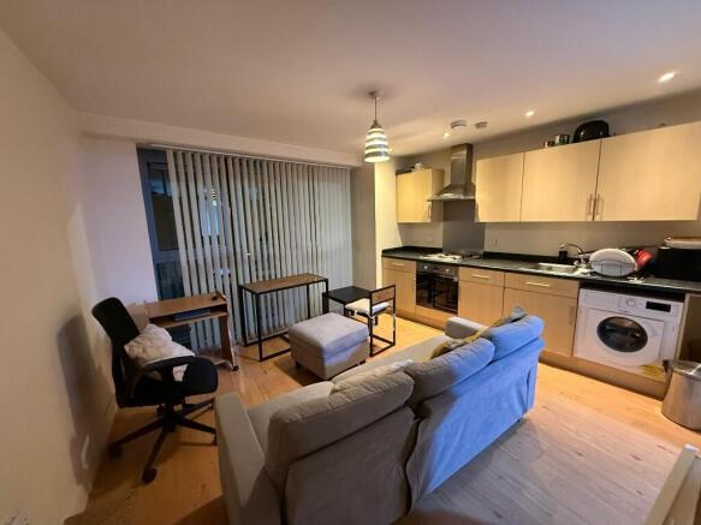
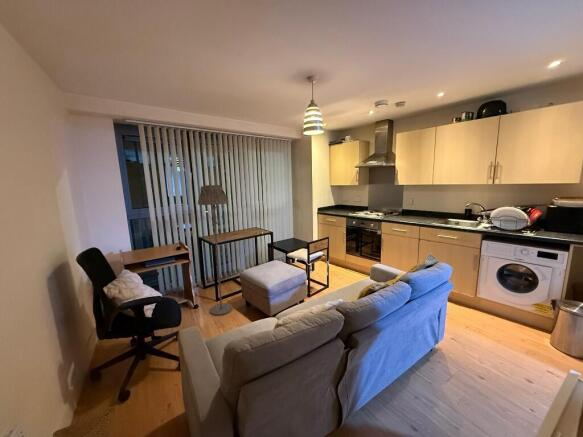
+ floor lamp (217, 249)
